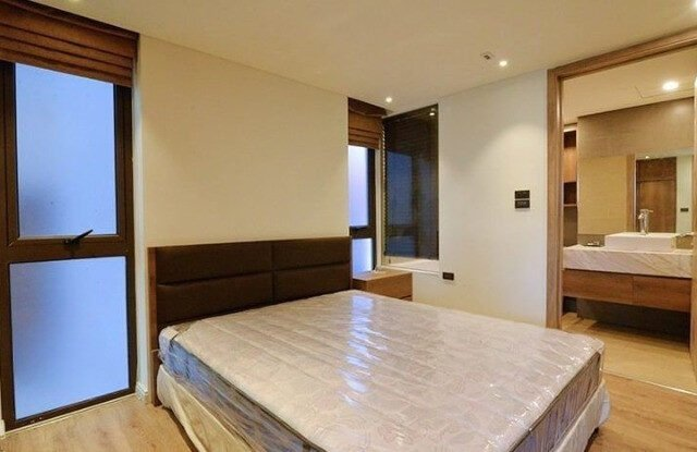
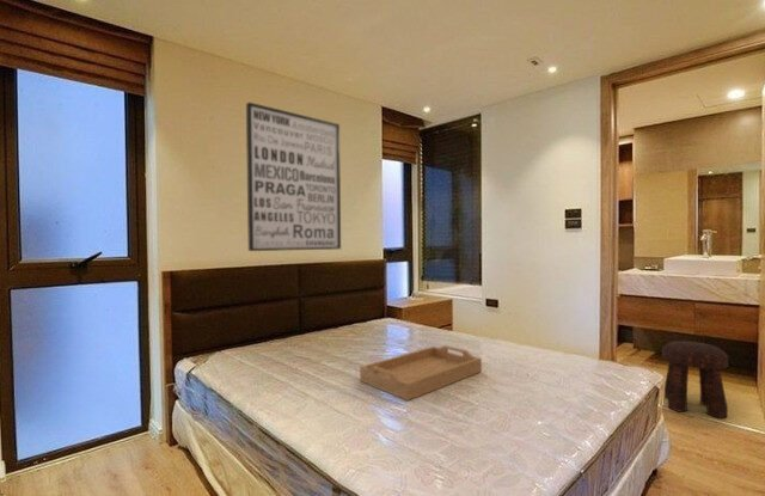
+ stool (687, 375)
+ wall art (296, 182)
+ serving tray (422, 367)
